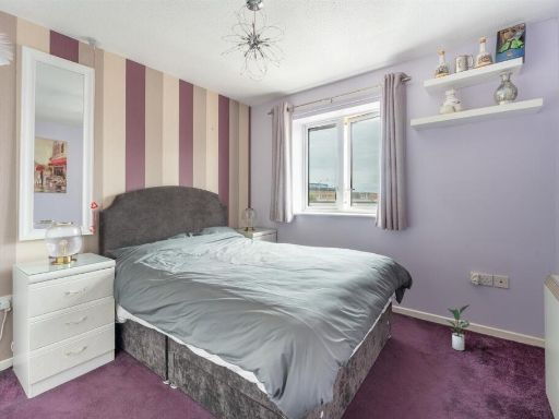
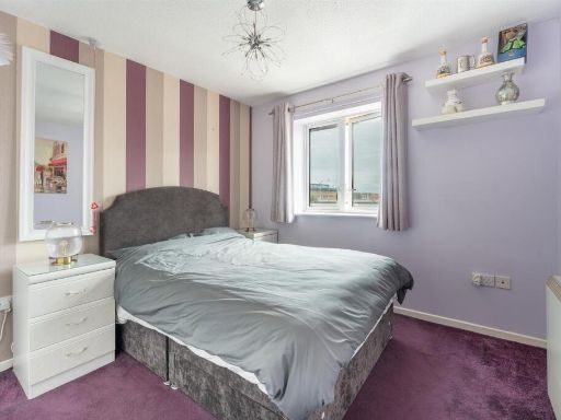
- potted plant (457, 324)
